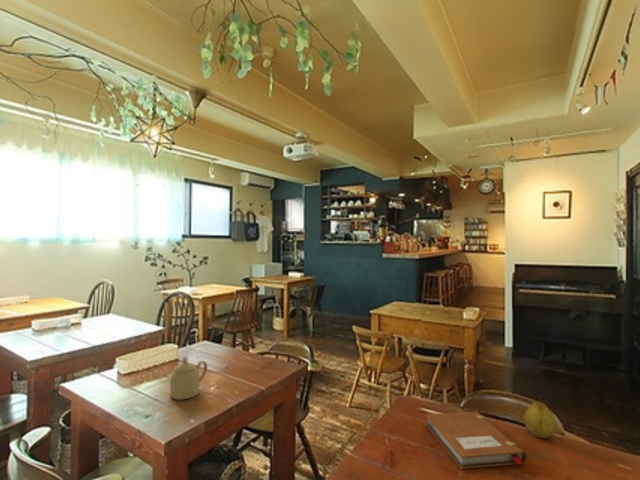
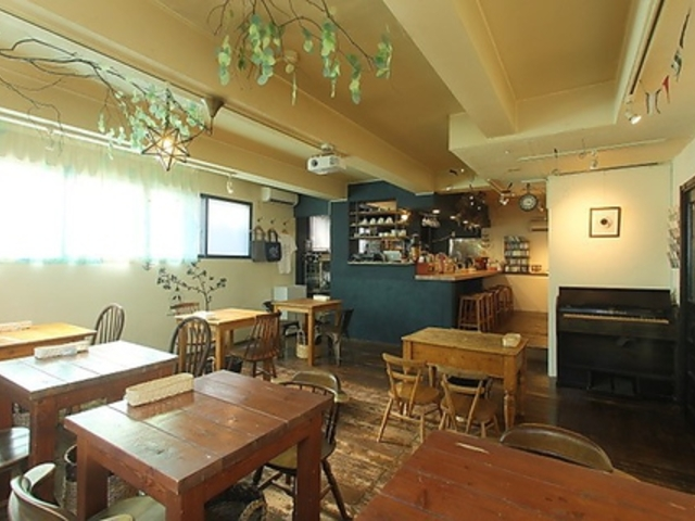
- fruit (539, 415)
- sugar bowl (187, 373)
- notebook (472, 437)
